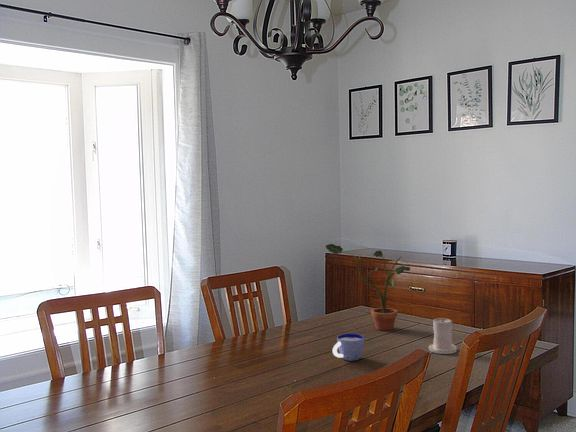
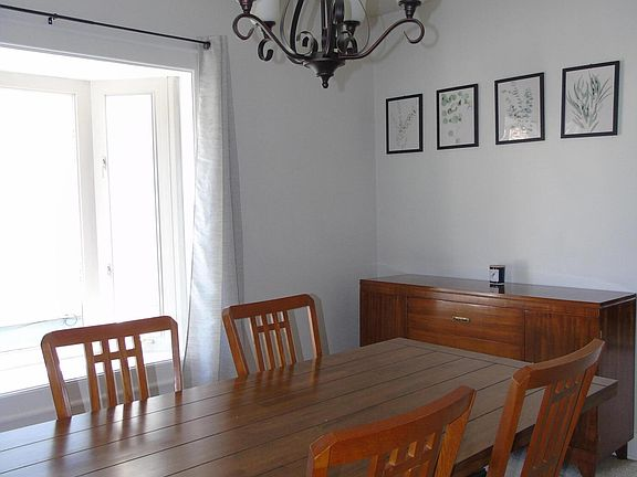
- candle (442, 333)
- cup (347, 348)
- potted plant (374, 285)
